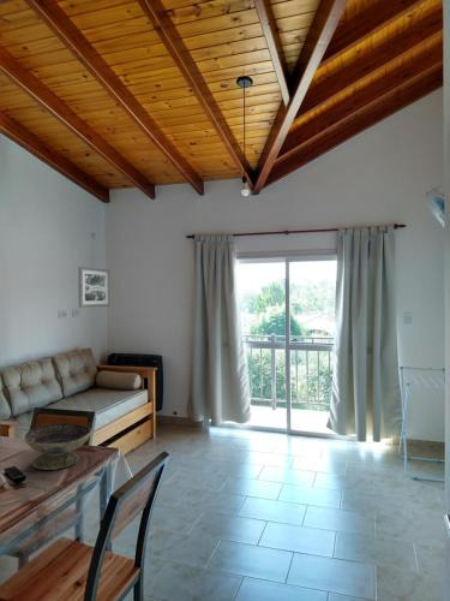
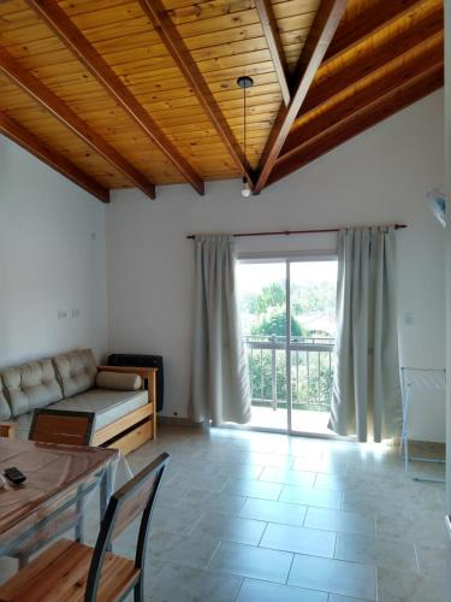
- wall art (95, 287)
- decorative bowl (59, 446)
